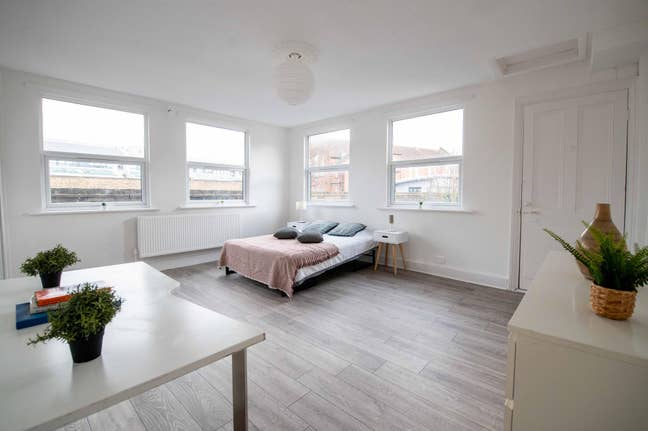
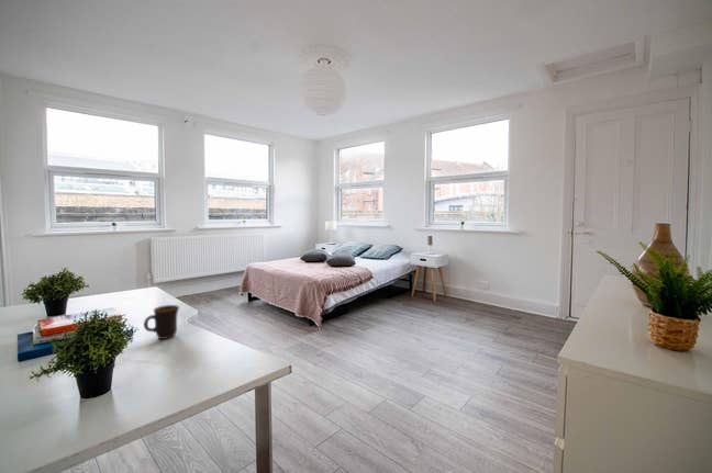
+ mug (162, 322)
